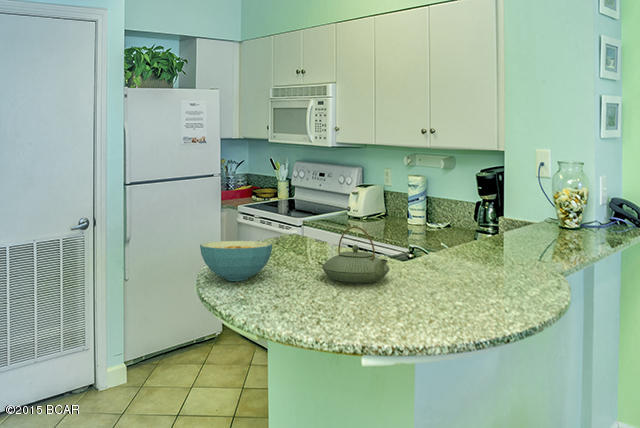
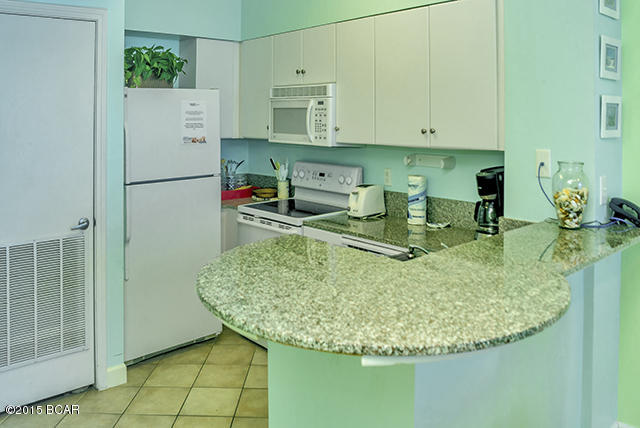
- cereal bowl (236, 261)
- teapot (358, 253)
